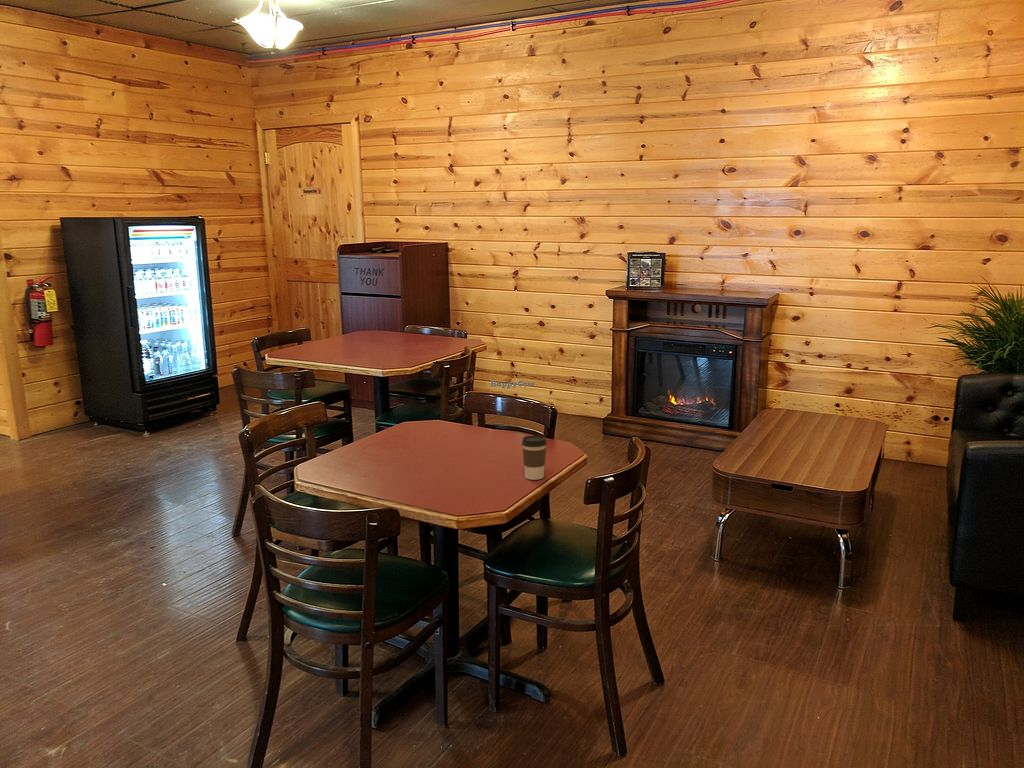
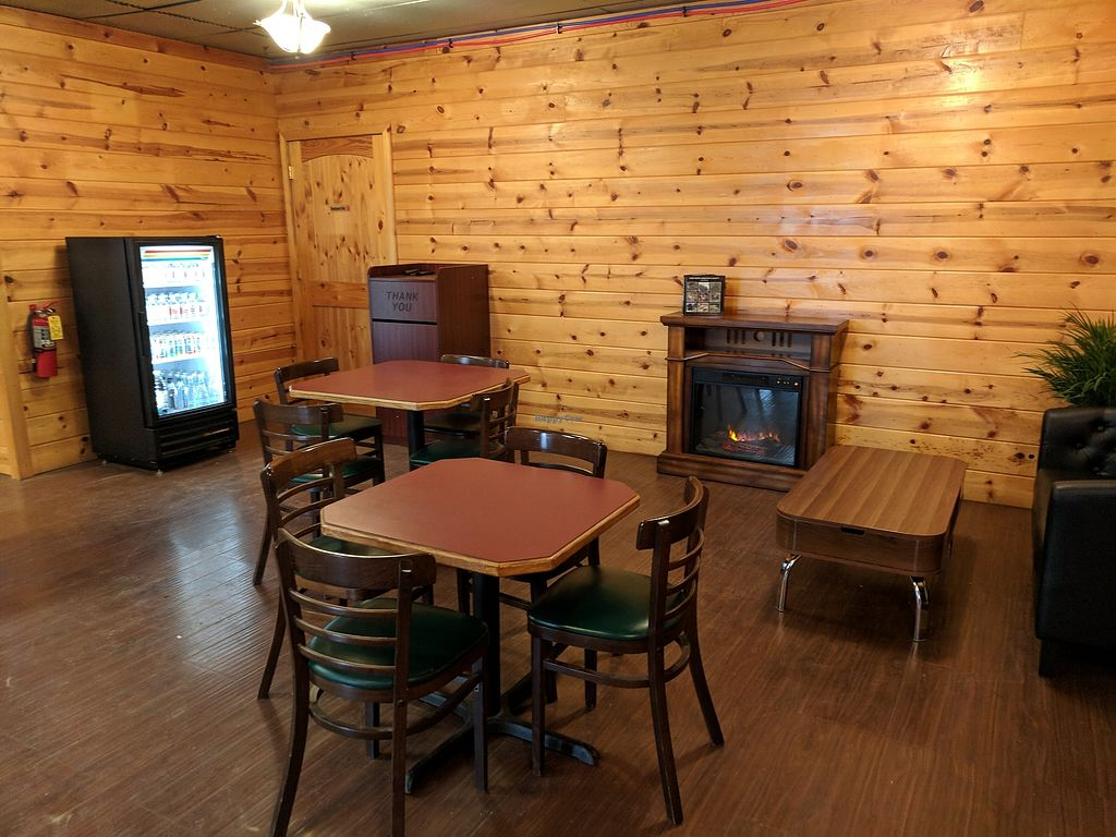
- coffee cup (534, 457)
